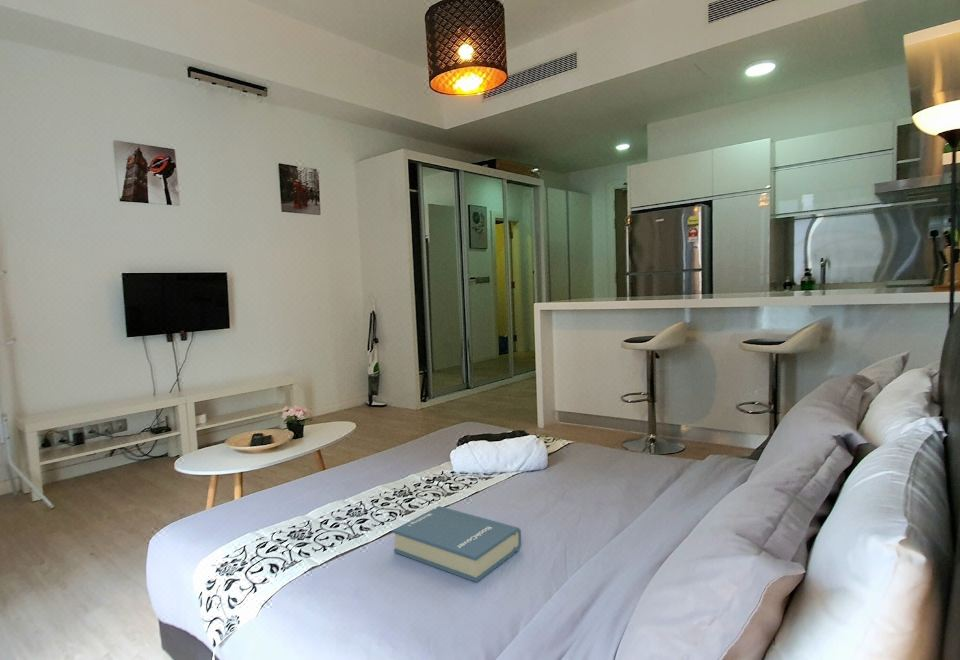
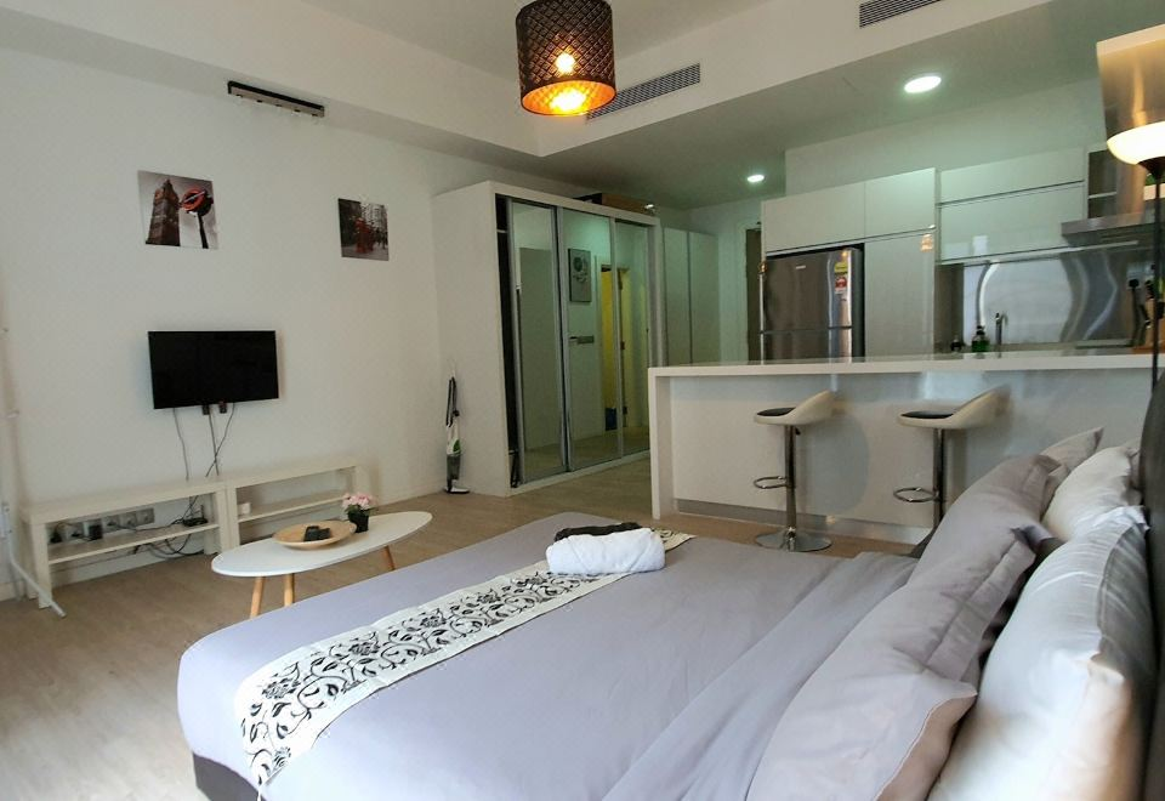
- hardback book (457, 539)
